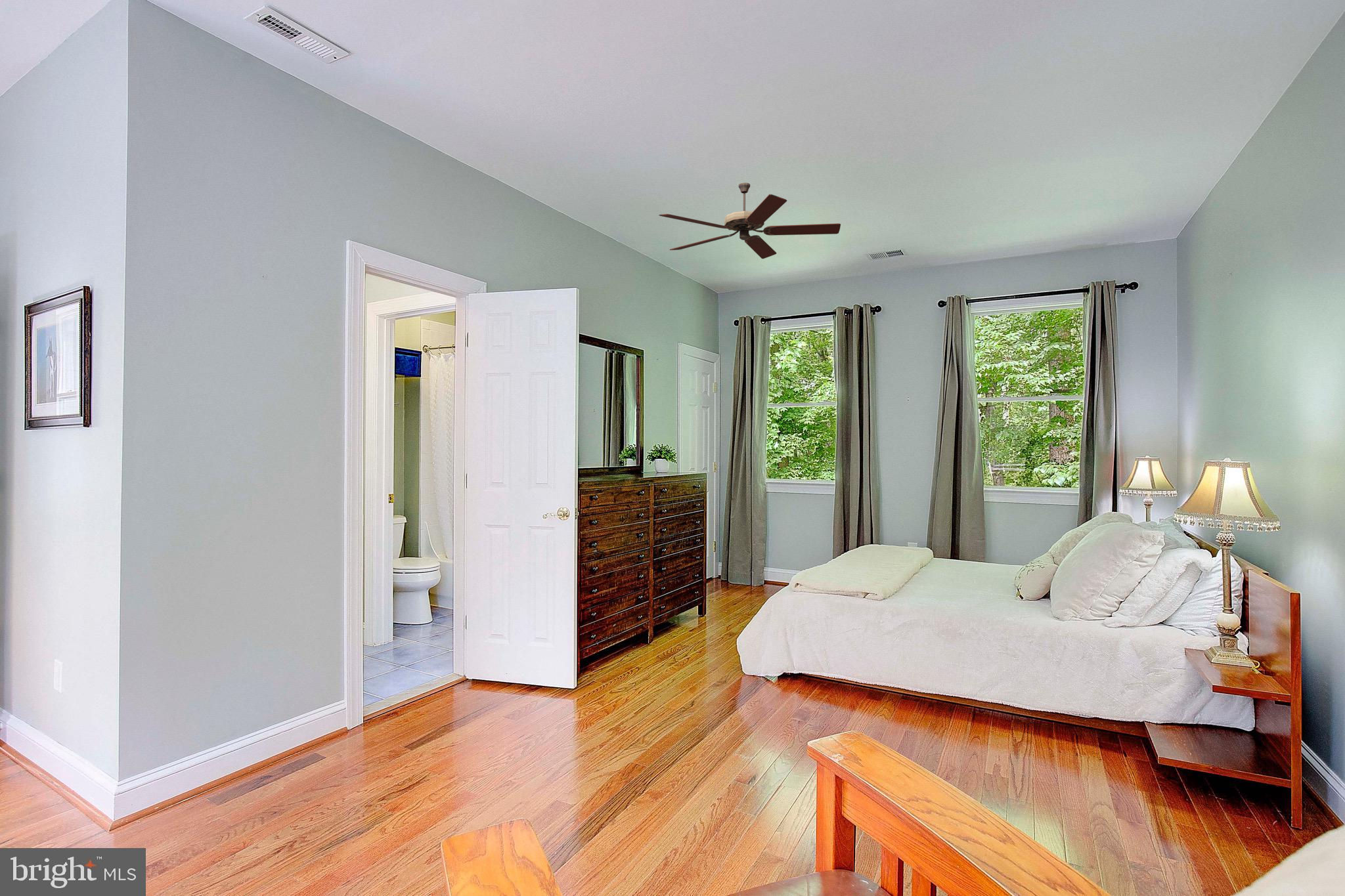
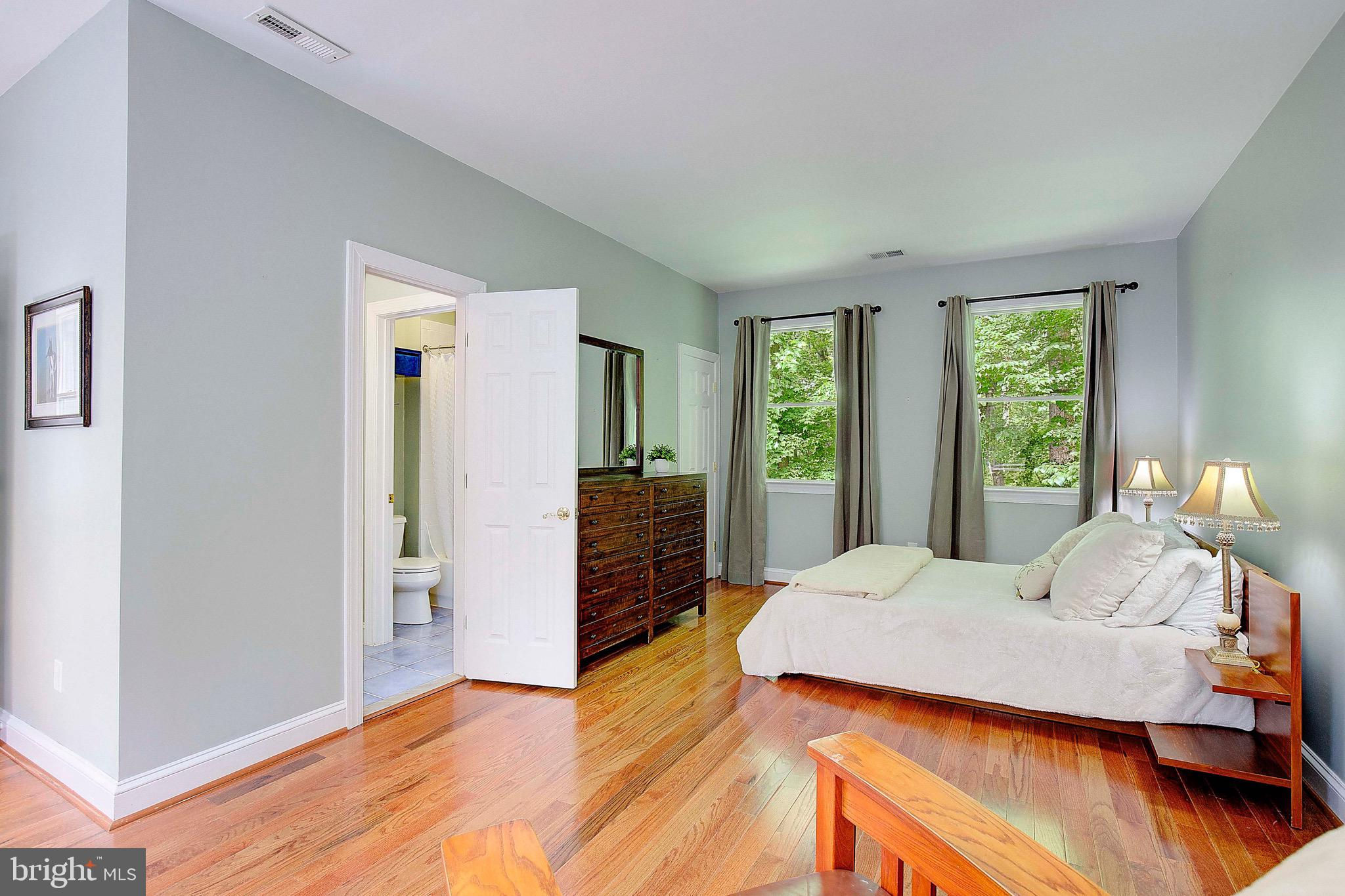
- ceiling fan (751, 212)
